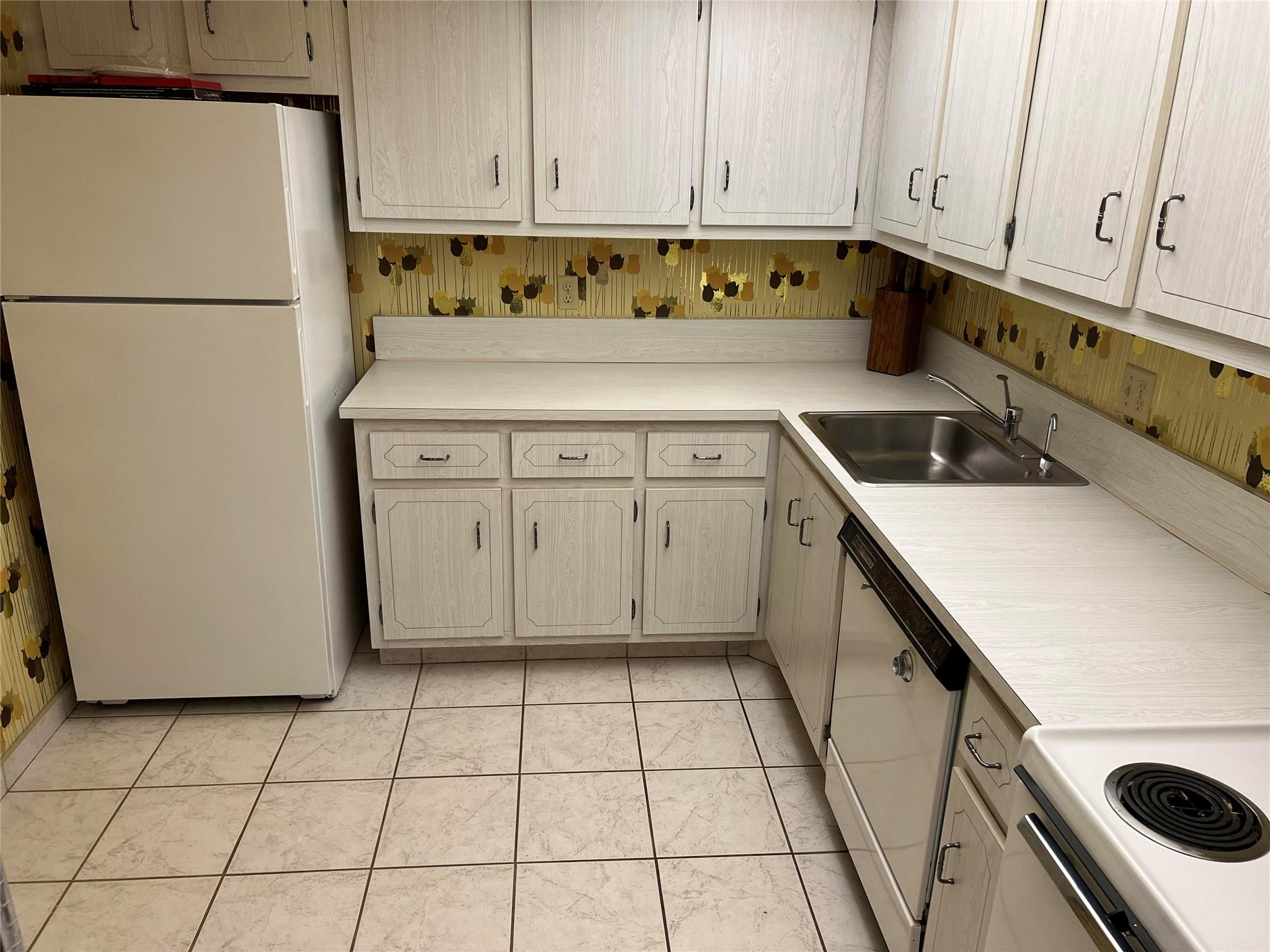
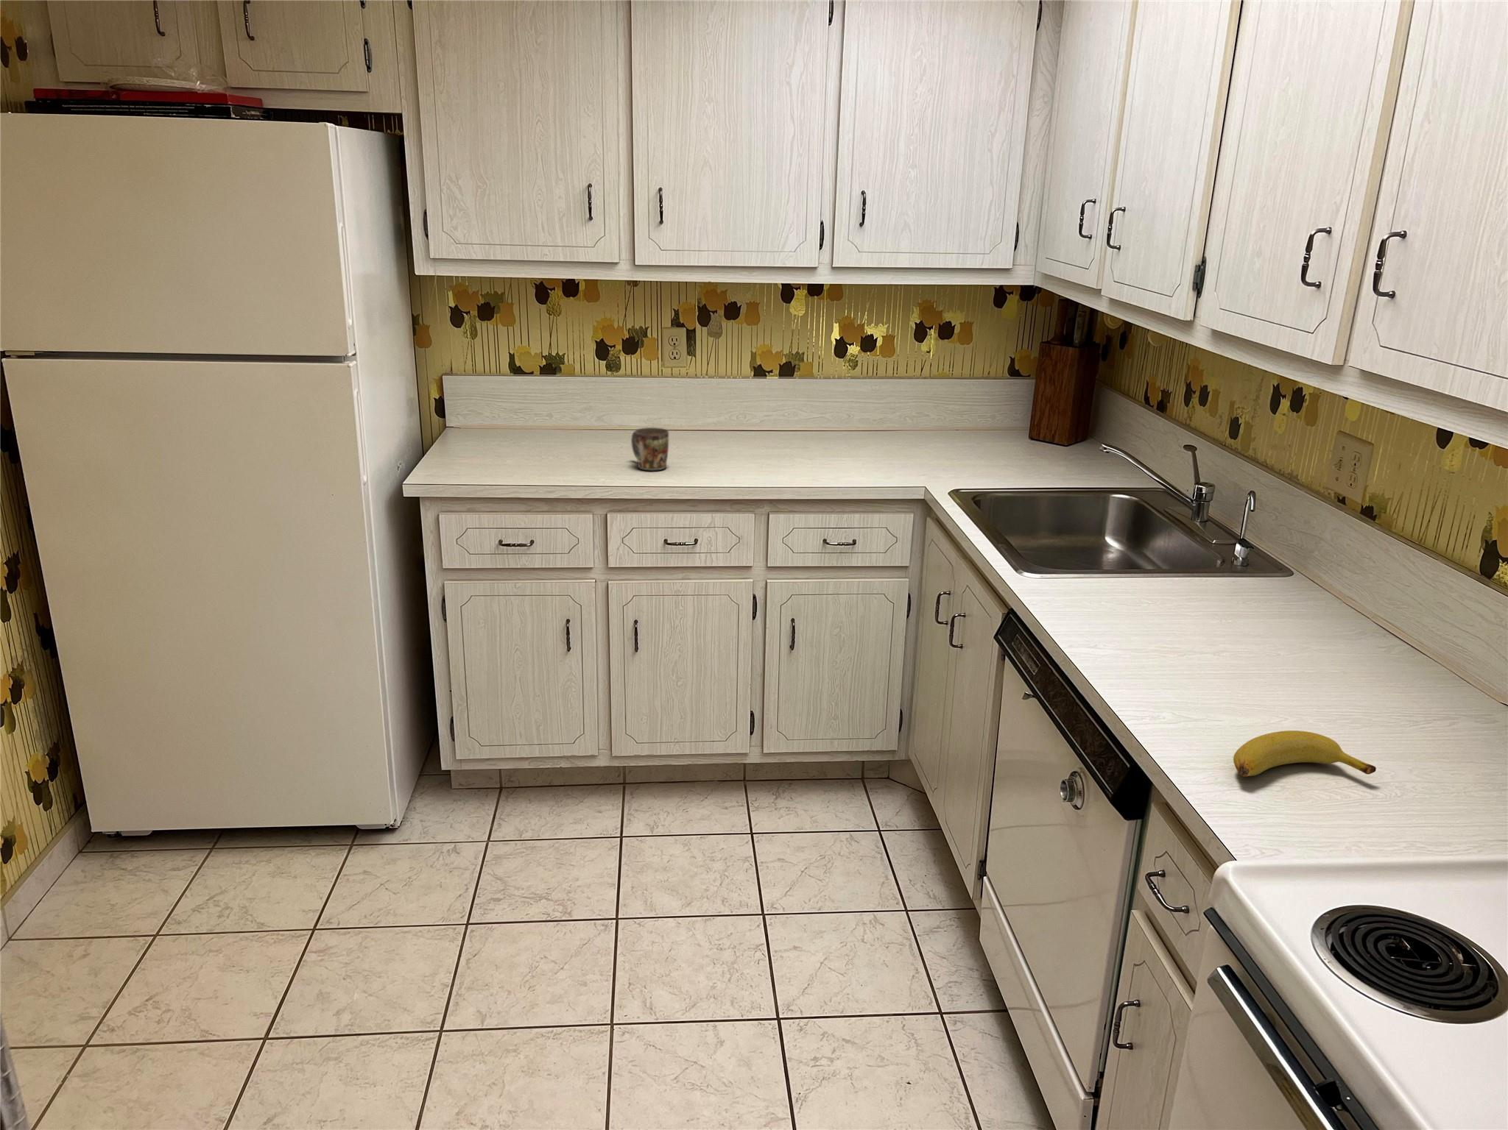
+ banana (1292, 760)
+ mug (647, 447)
